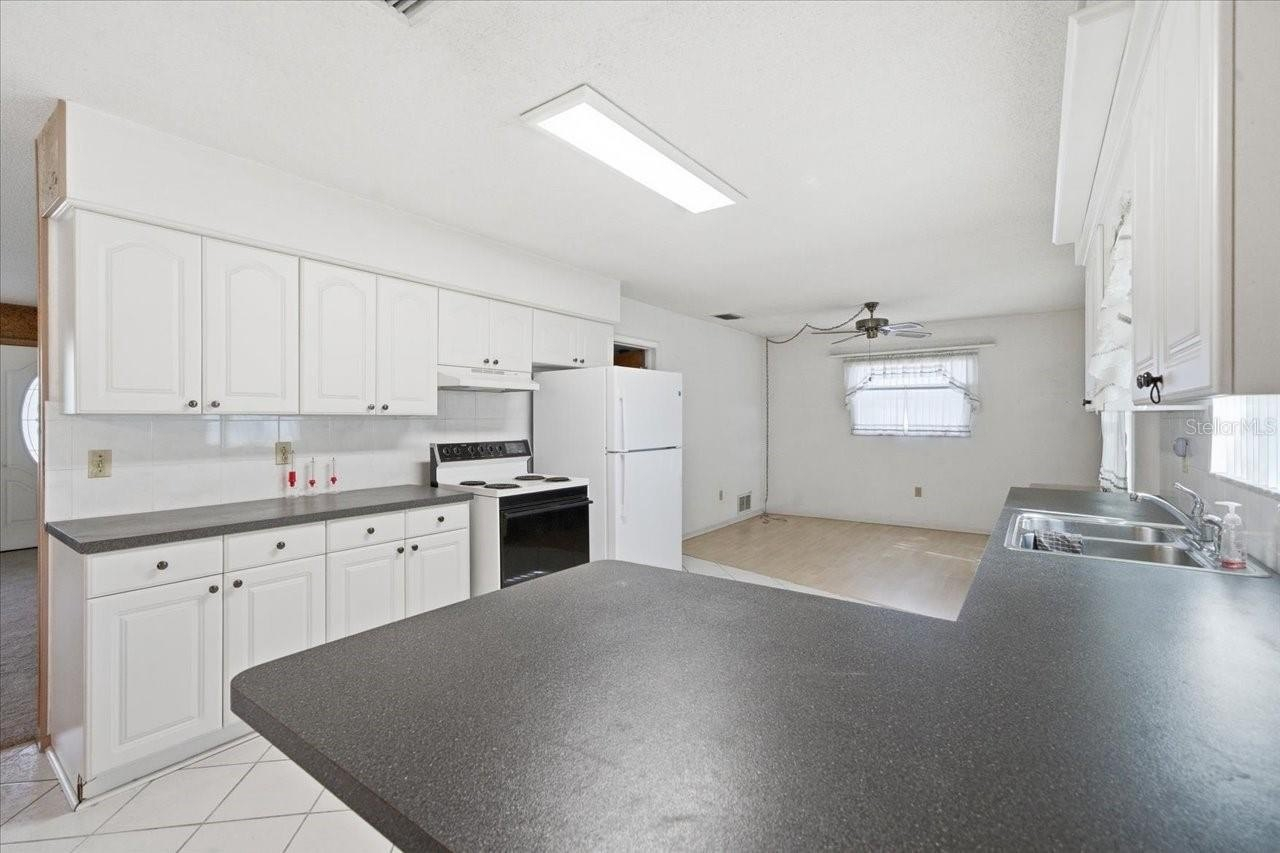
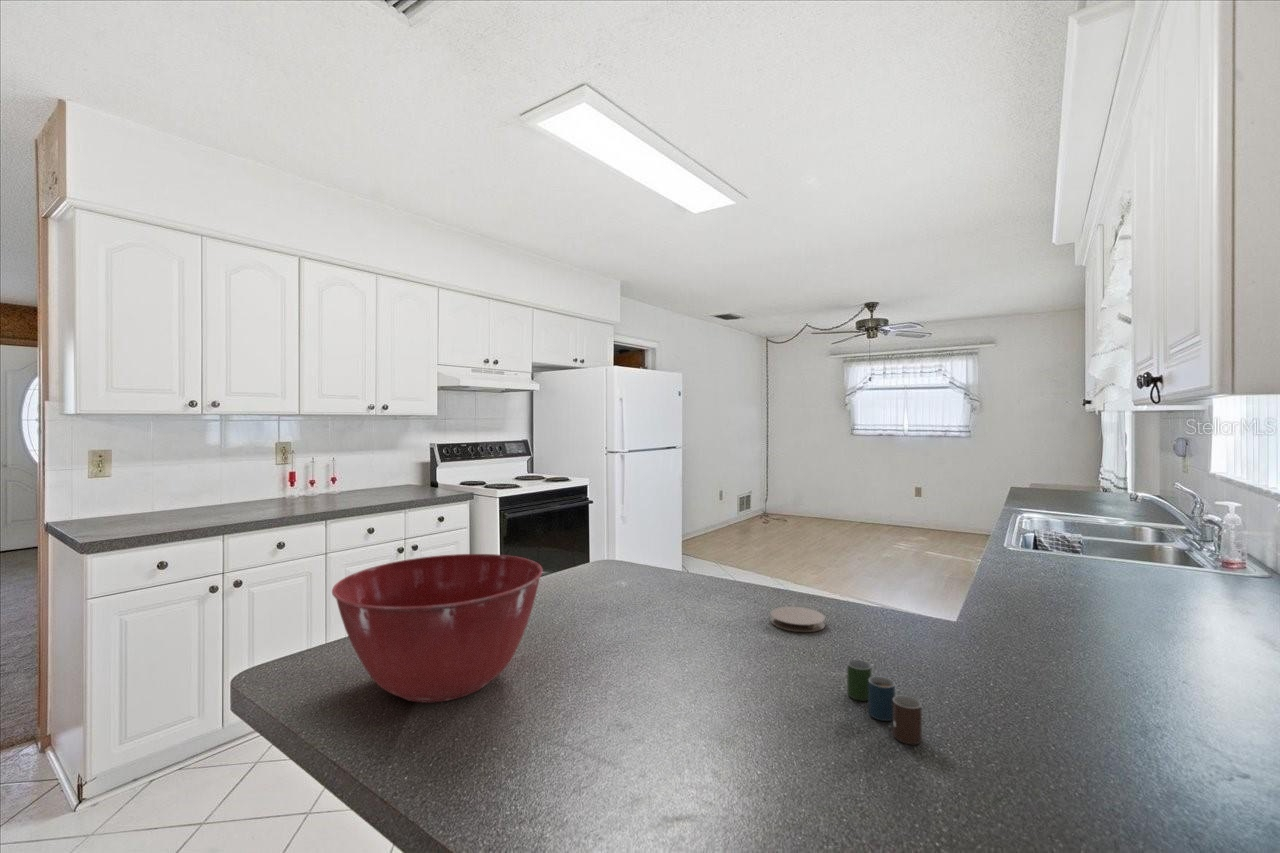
+ mixing bowl (443, 627)
+ coaster (797, 618)
+ cup (878, 685)
